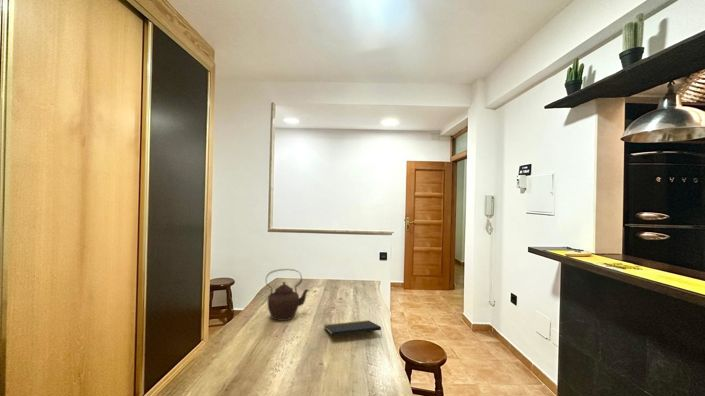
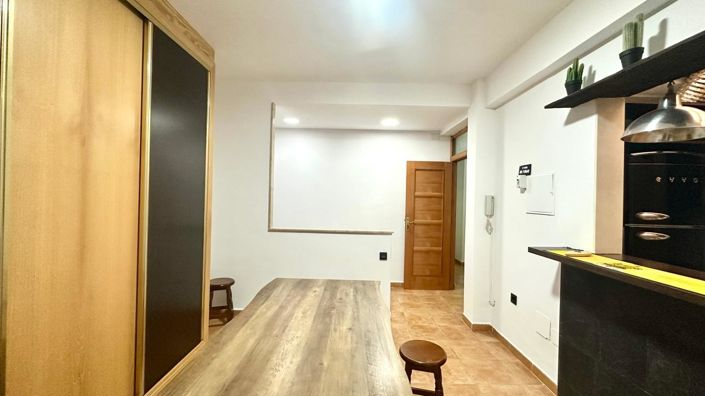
- teapot (288, 292)
- notepad (351, 327)
